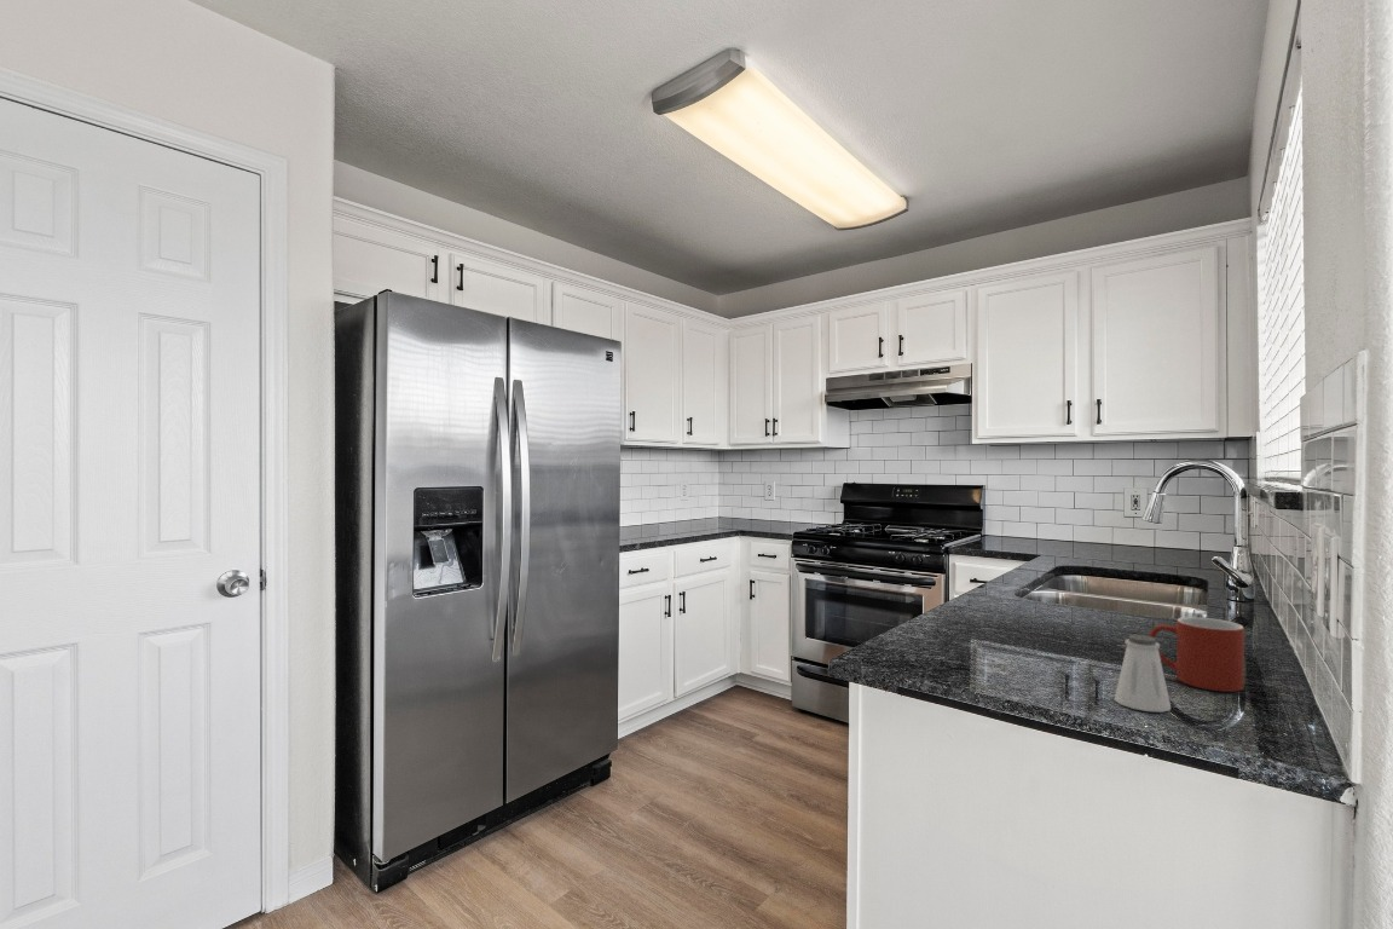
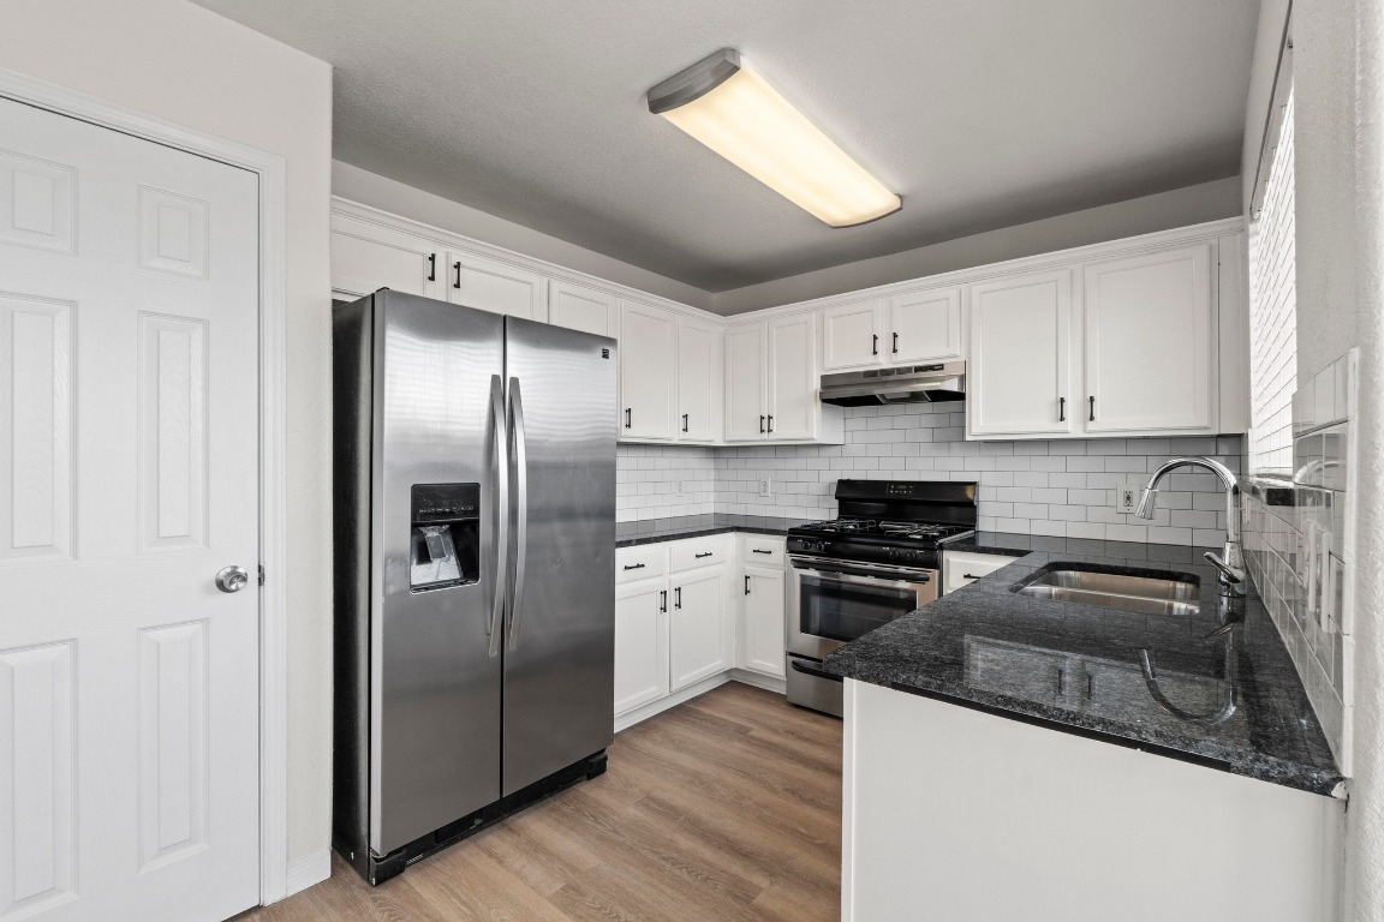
- saltshaker (1141, 670)
- mug (1195, 651)
